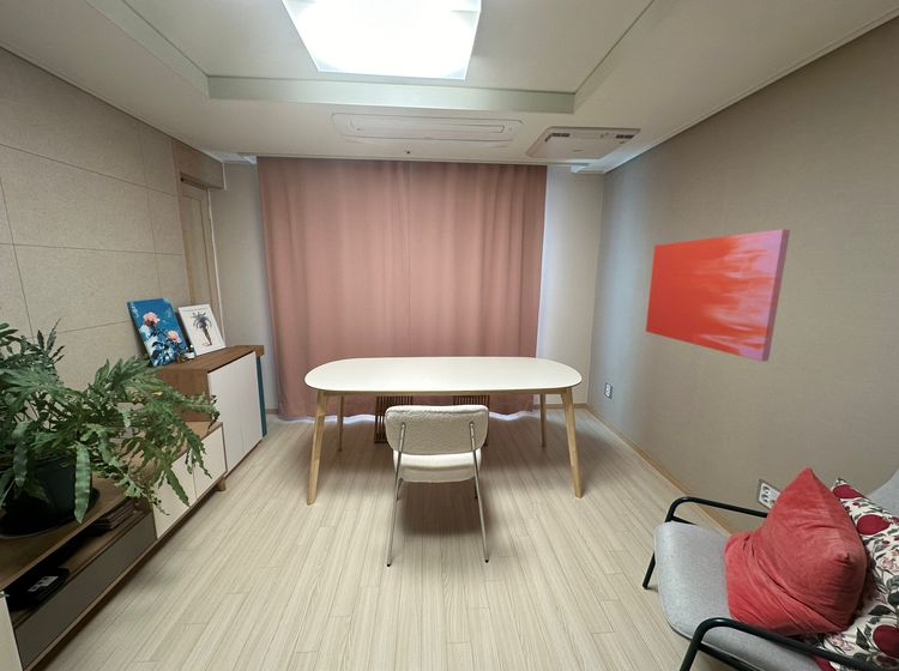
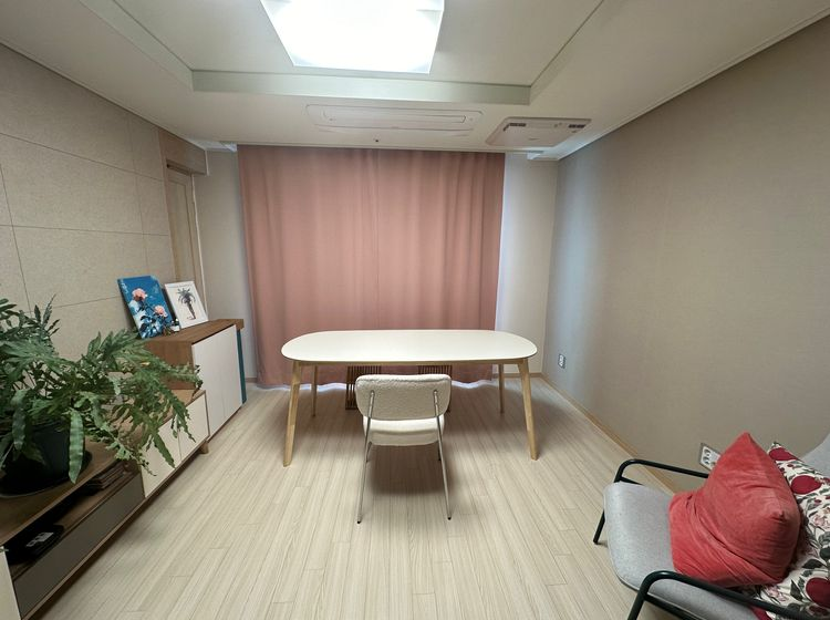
- wall art (700, 292)
